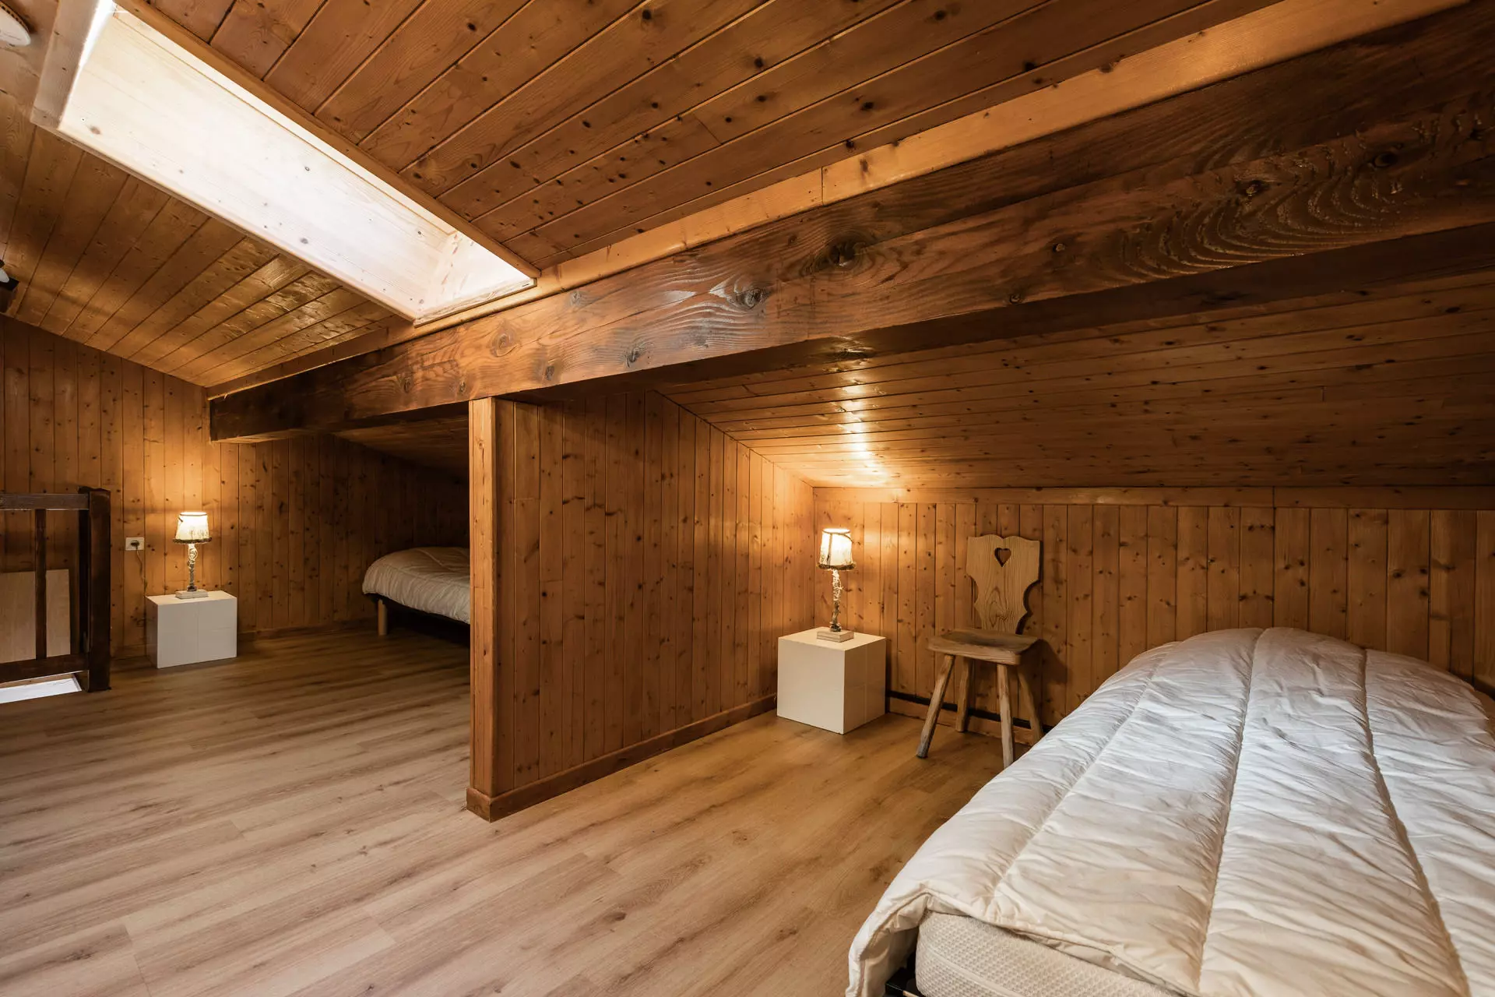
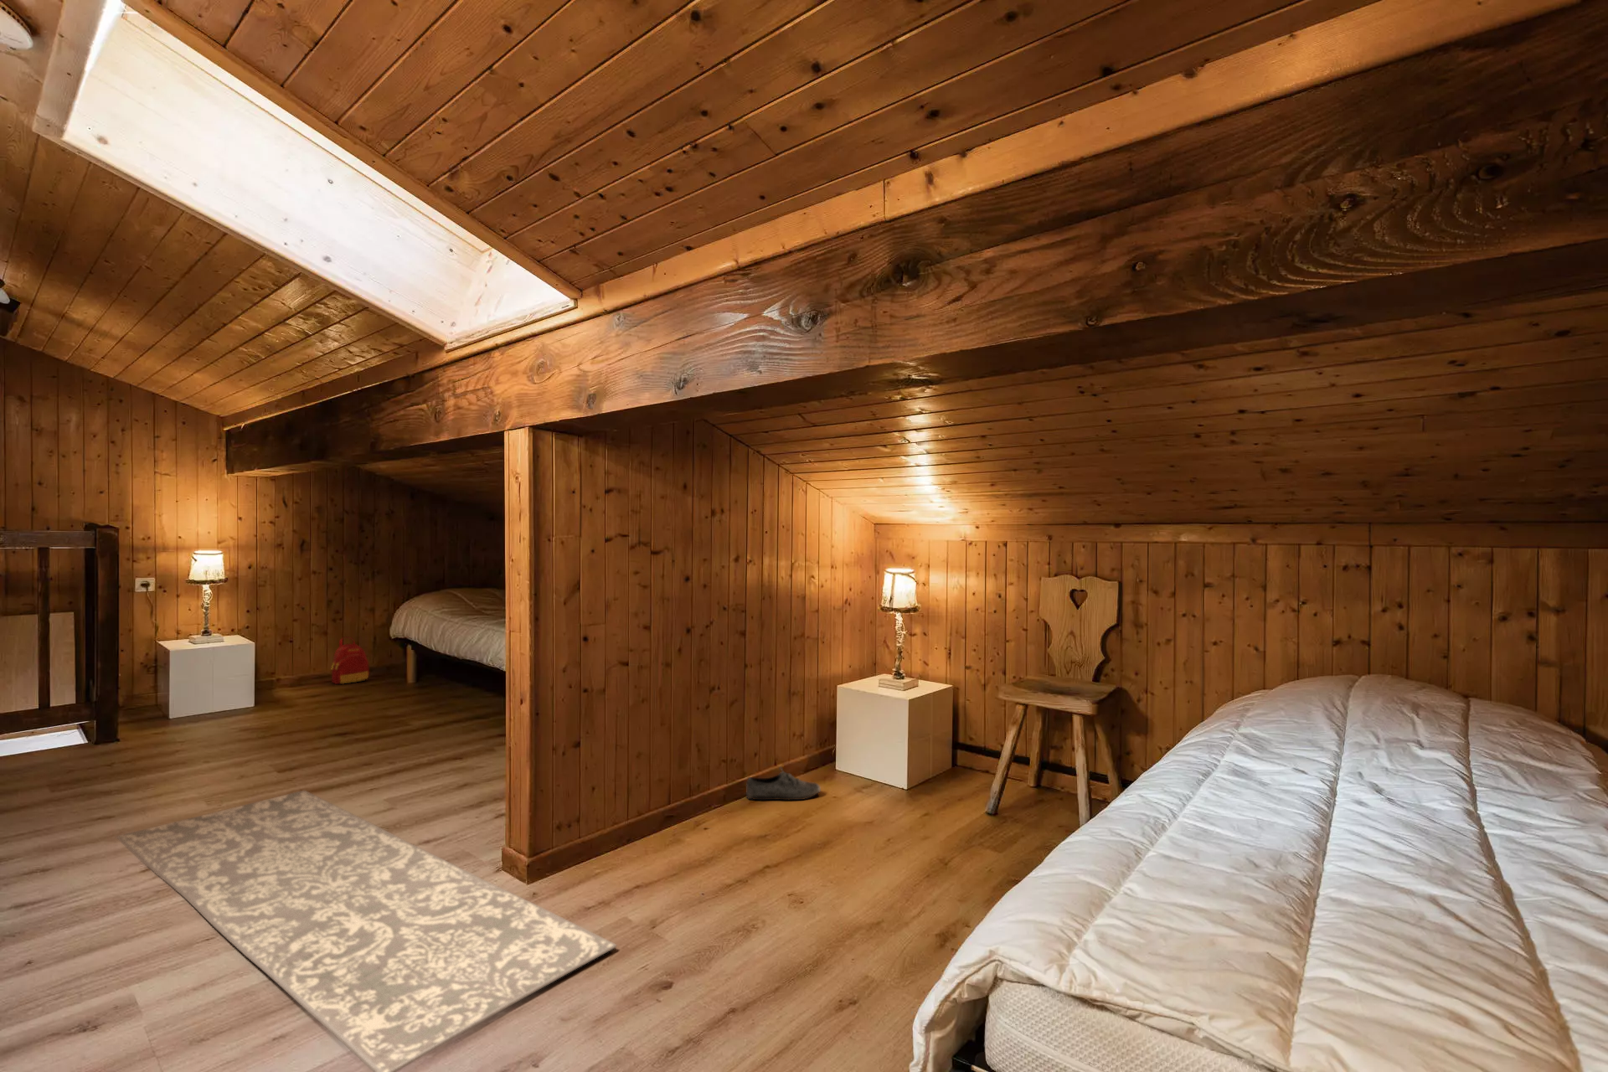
+ rug (329, 883)
+ shoe (782, 782)
+ backpack (349, 659)
